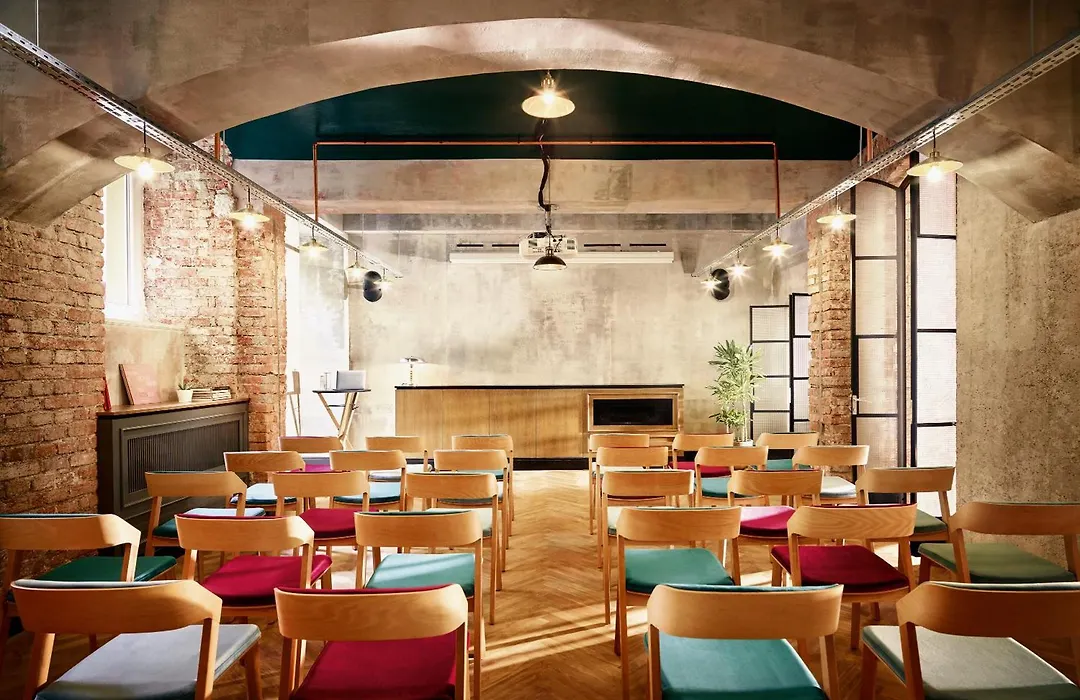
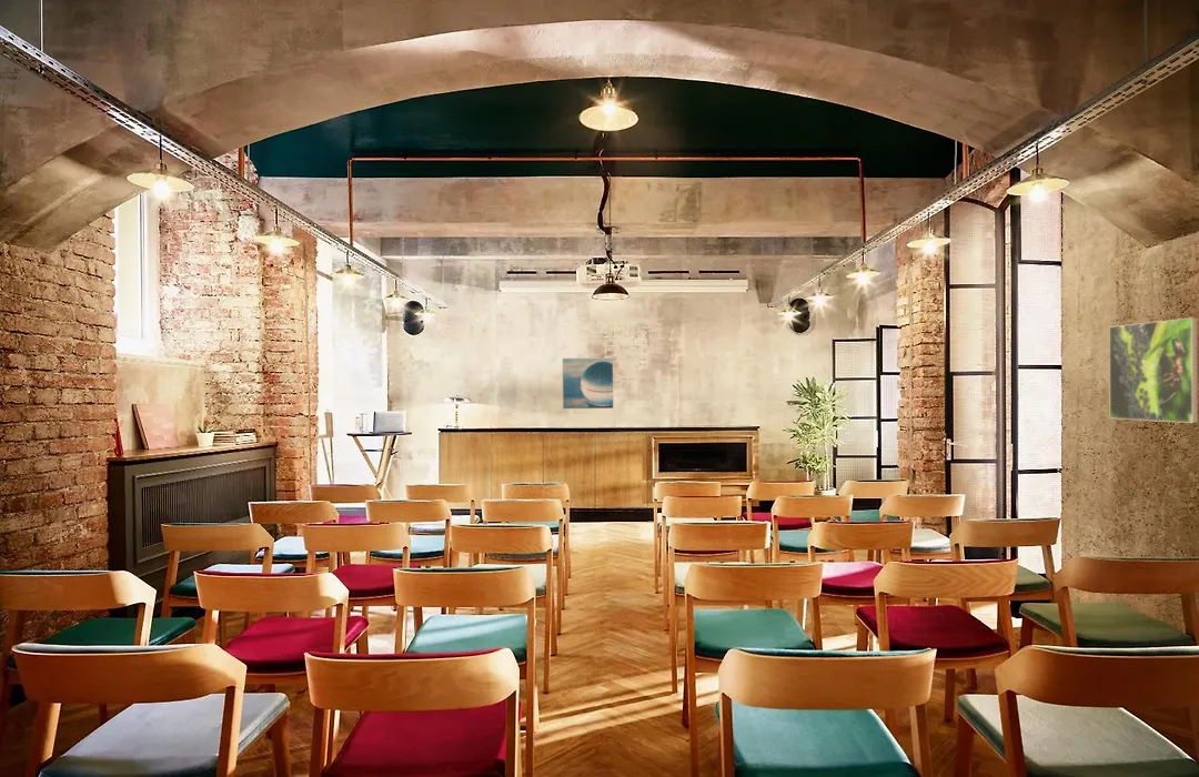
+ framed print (587, 383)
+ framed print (1150, 371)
